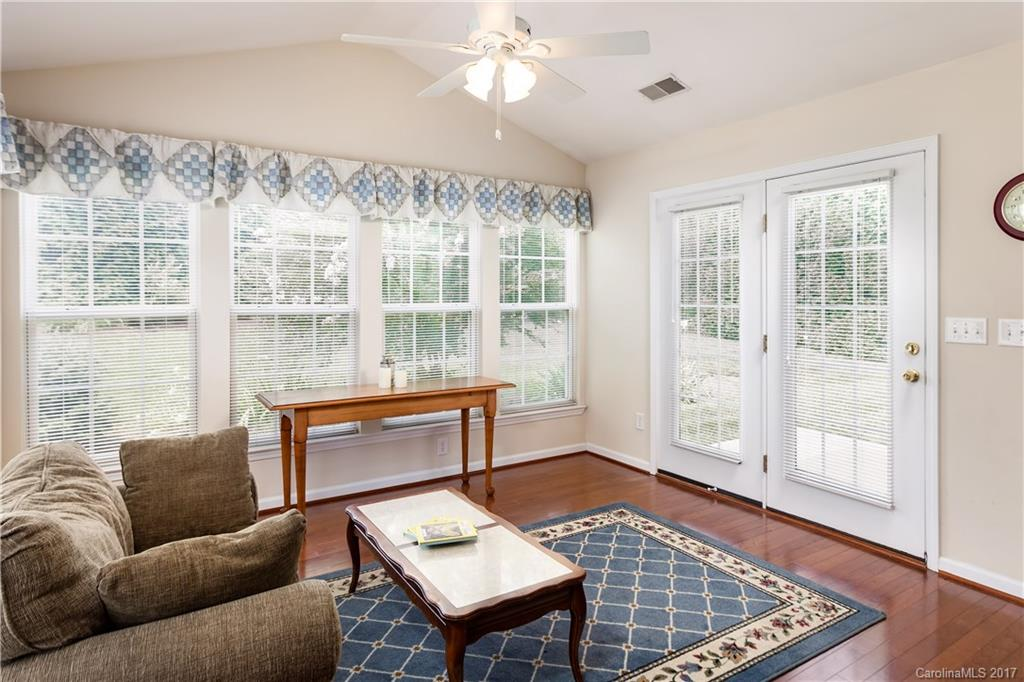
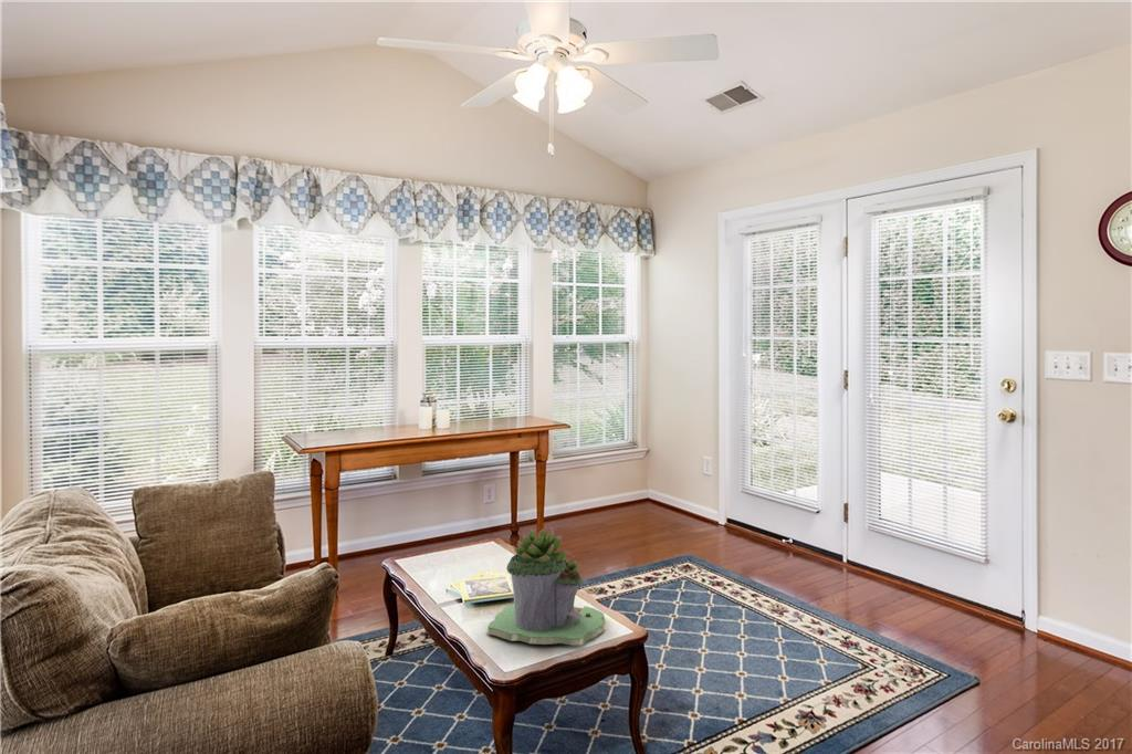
+ succulent planter (549, 574)
